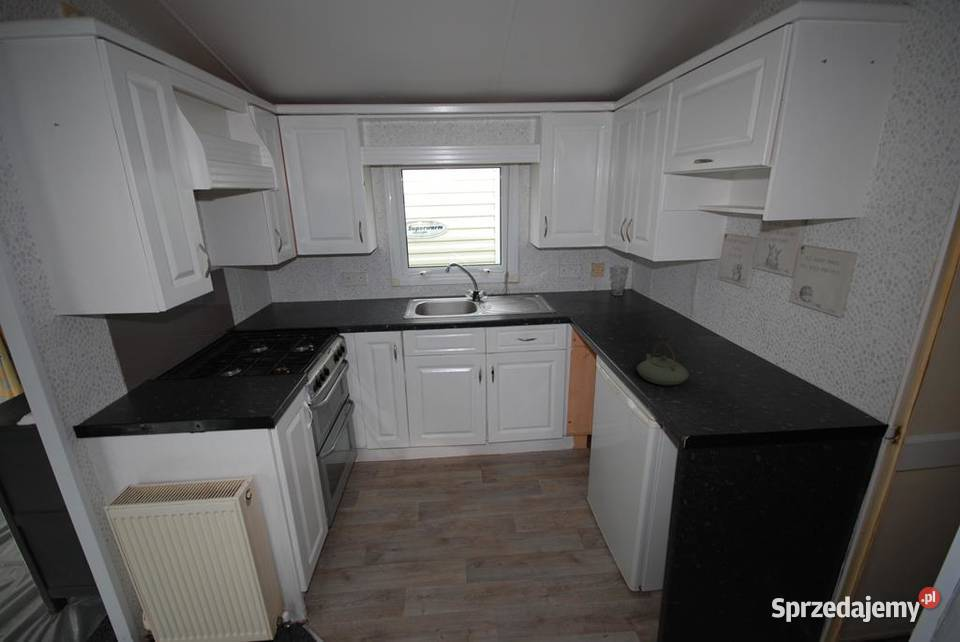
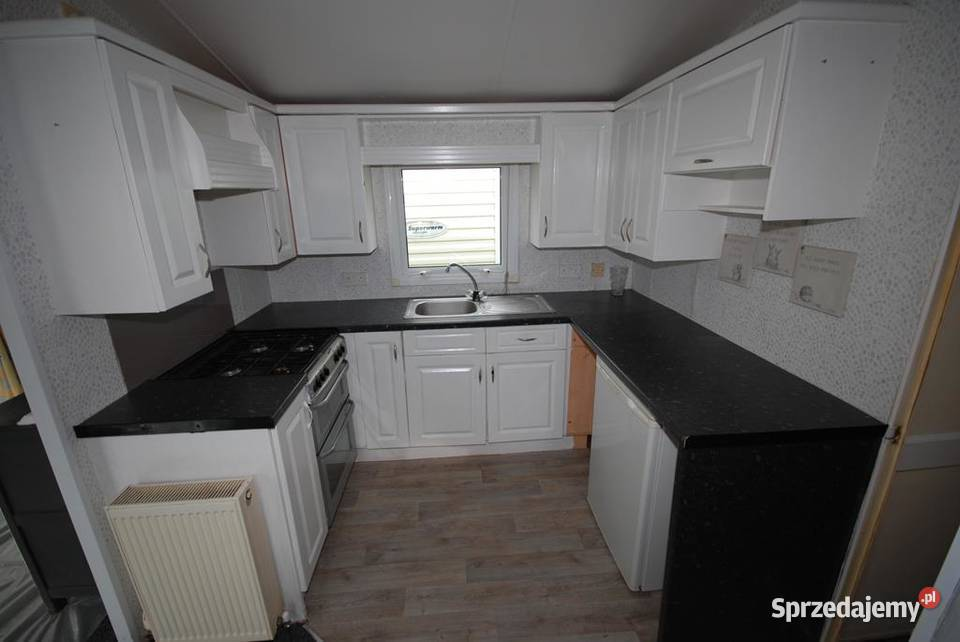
- teapot (661, 360)
